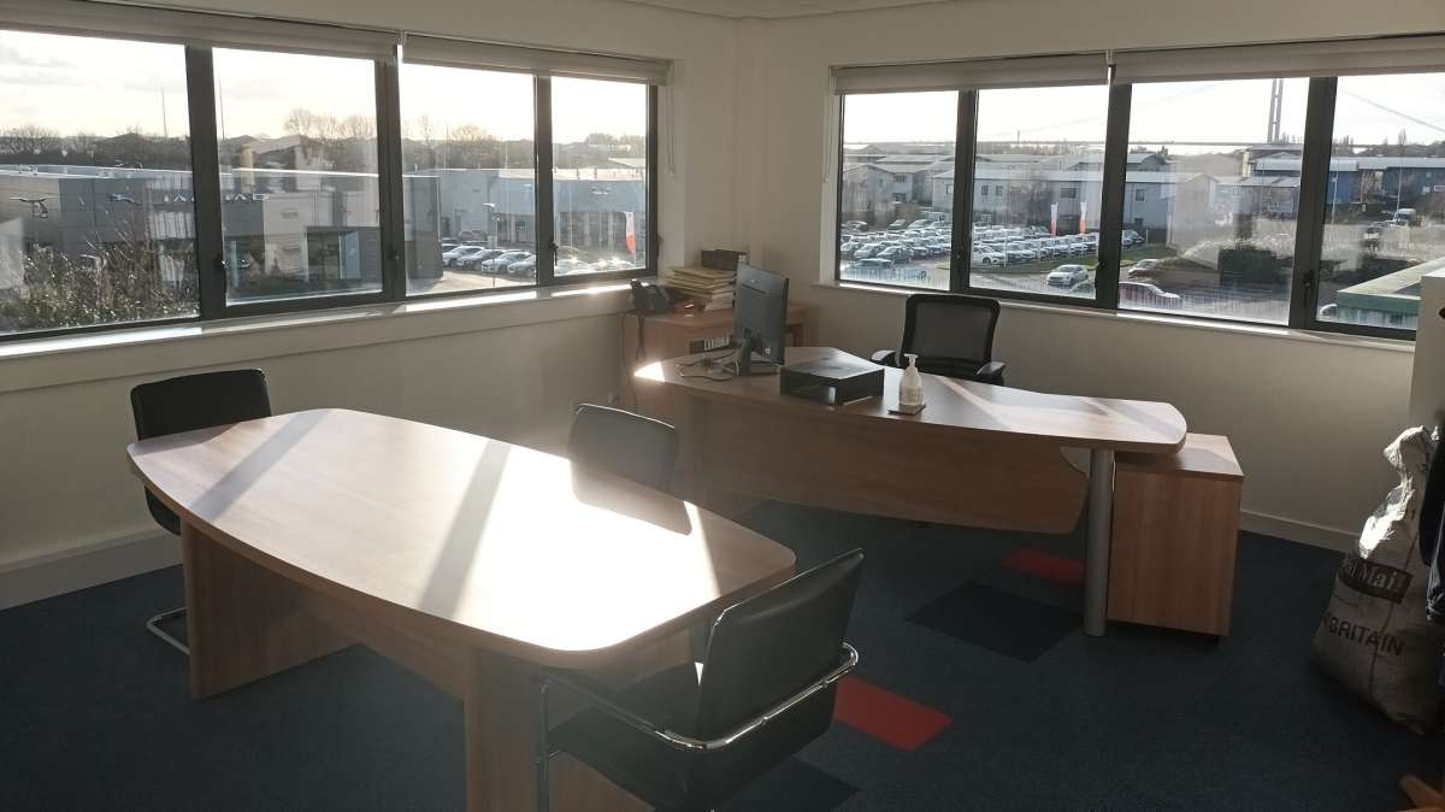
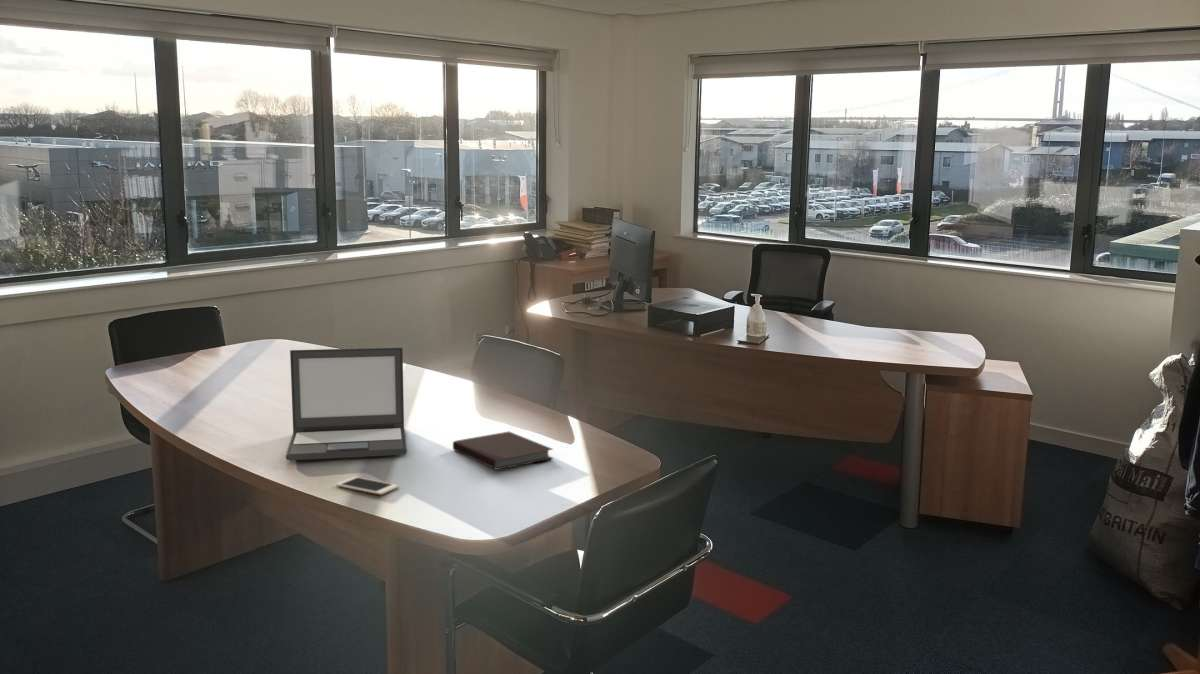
+ notebook (502, 449)
+ cell phone (367, 485)
+ laptop (347, 400)
